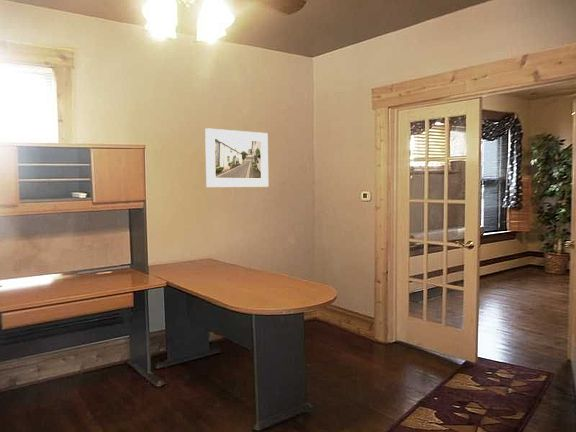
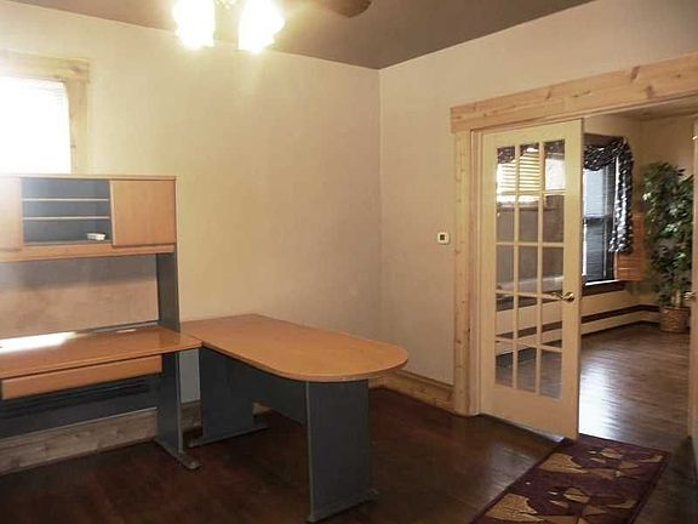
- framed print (238, 159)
